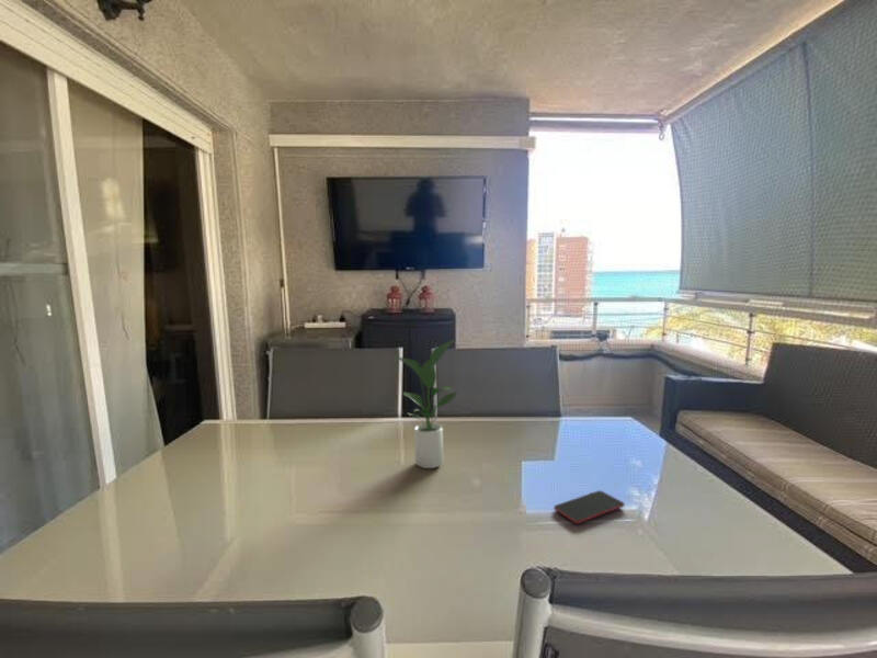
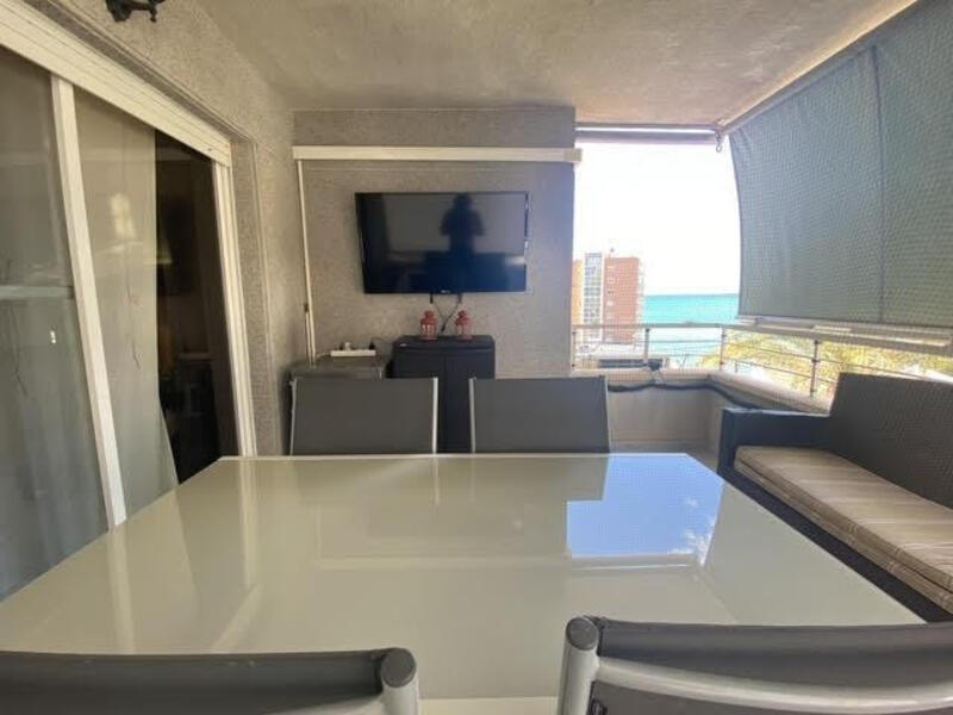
- smartphone (589, 506)
- potted plant (428, 400)
